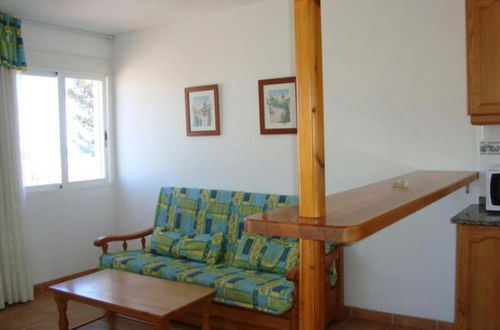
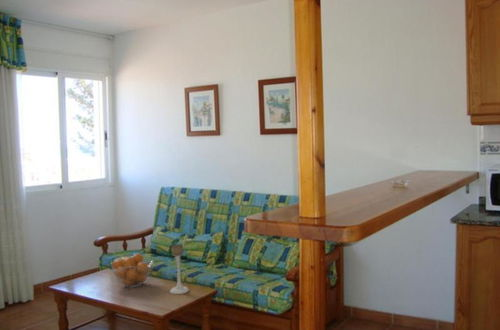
+ fruit basket (132, 270)
+ candle holder (178, 268)
